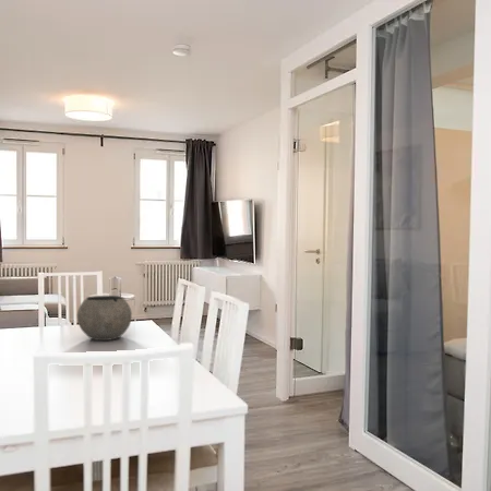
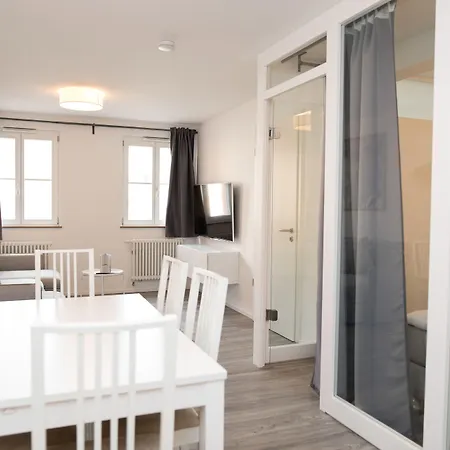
- bowl (104, 318)
